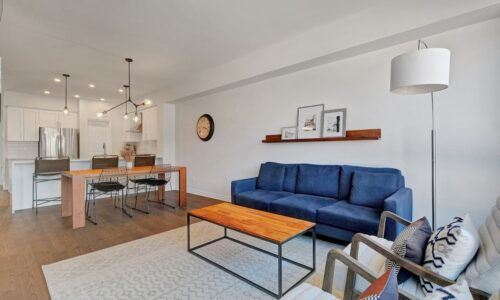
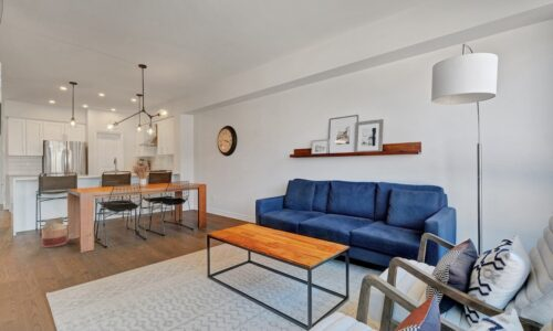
+ basket (54, 231)
